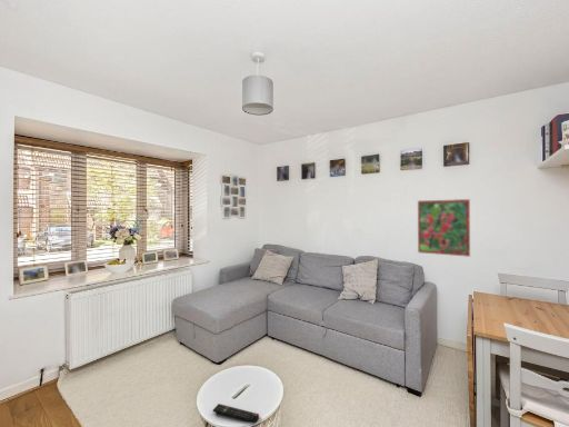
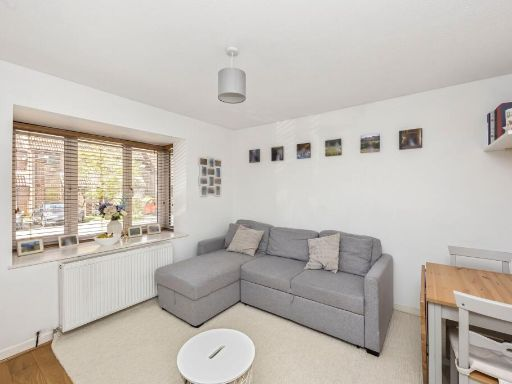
- remote control (236, 413)
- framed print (442, 227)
